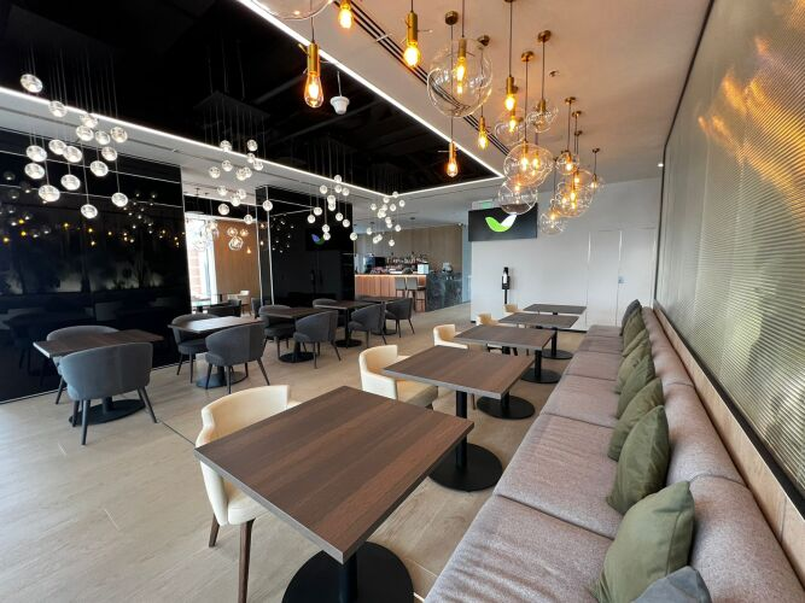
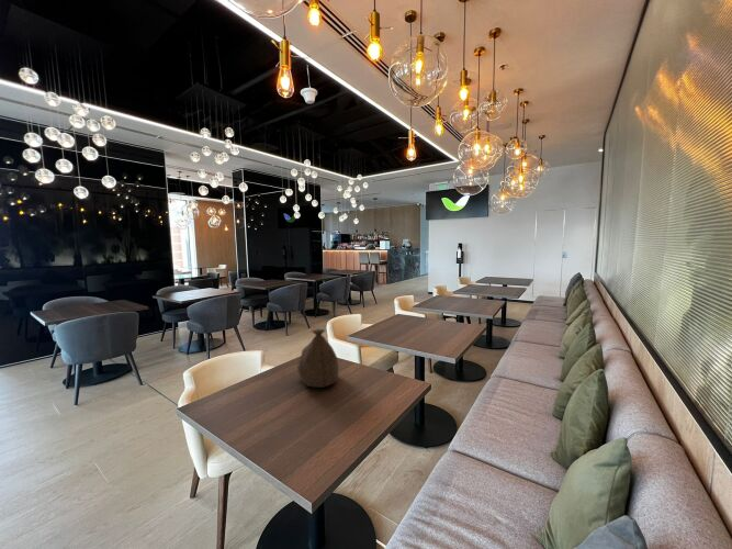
+ bag (318, 356)
